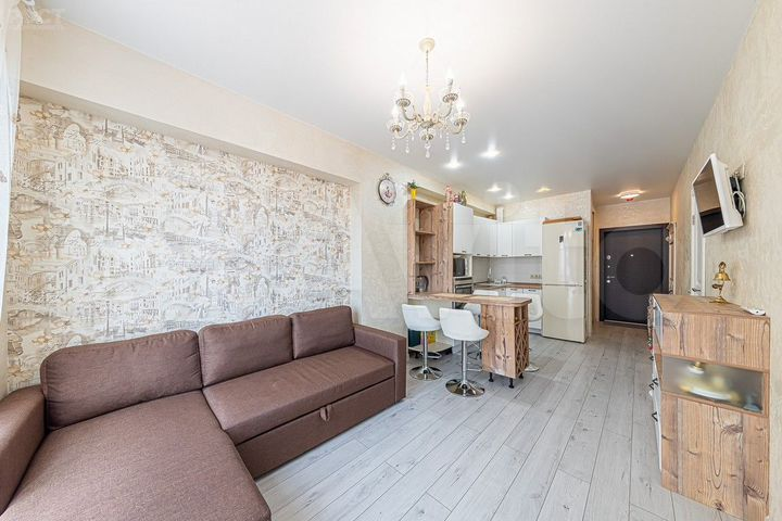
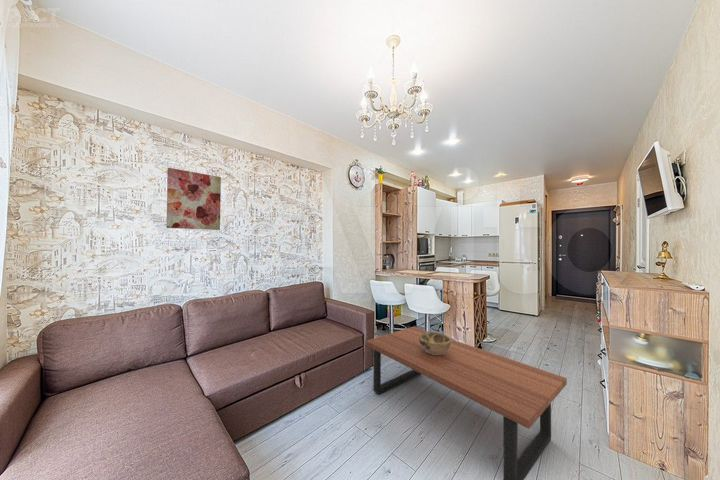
+ wall art (195, 200)
+ coffee table (450, 384)
+ decorative bowl (434, 344)
